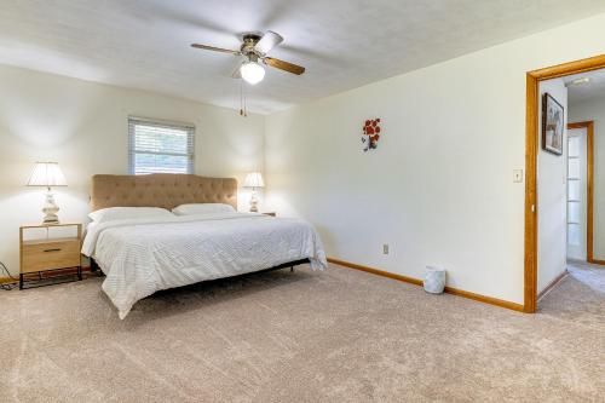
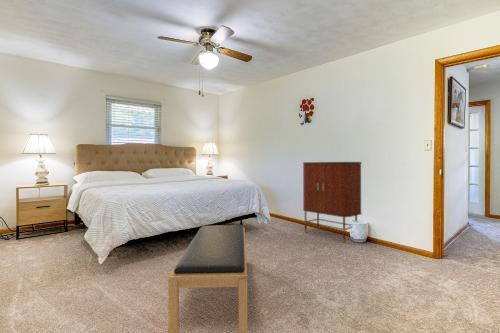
+ bar cabinet (329, 198)
+ bench (217, 266)
